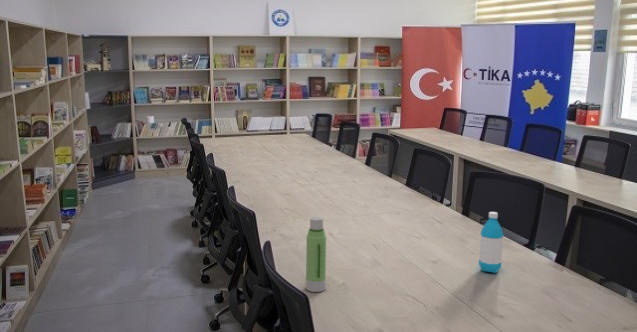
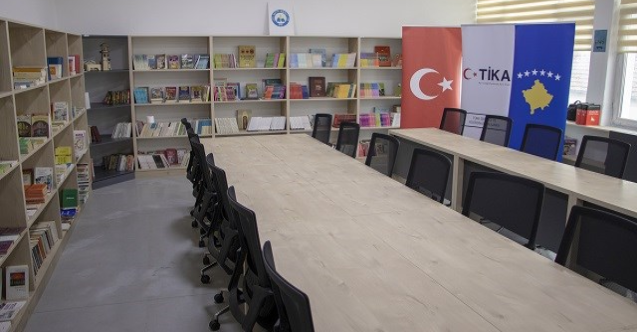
- water bottle (315, 254)
- water bottle (491, 241)
